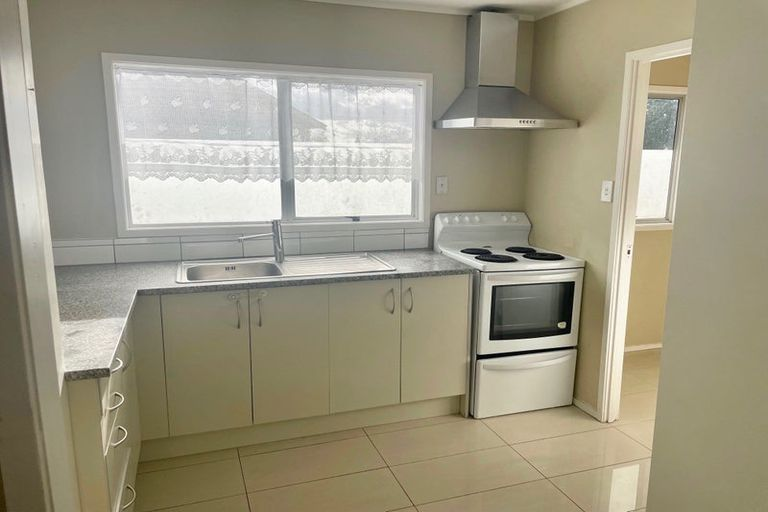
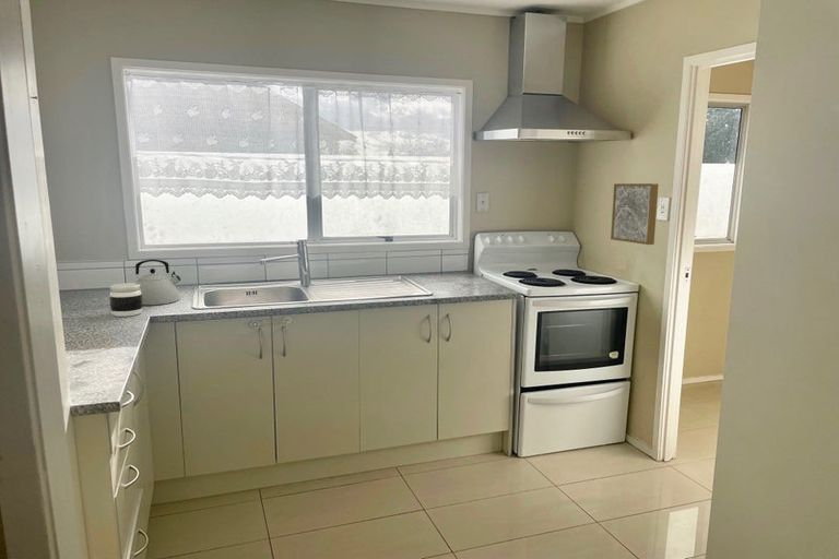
+ wall art (633, 213)
+ jar (126, 299)
+ kettle (154, 280)
